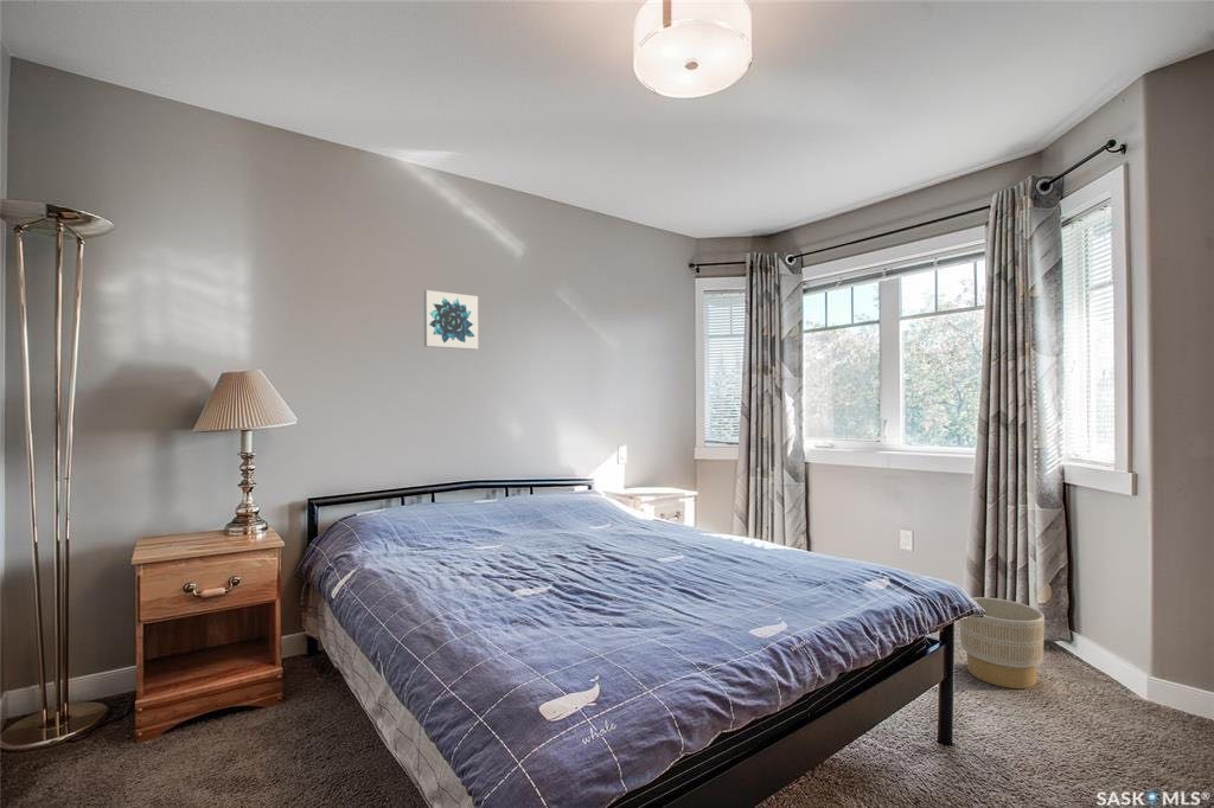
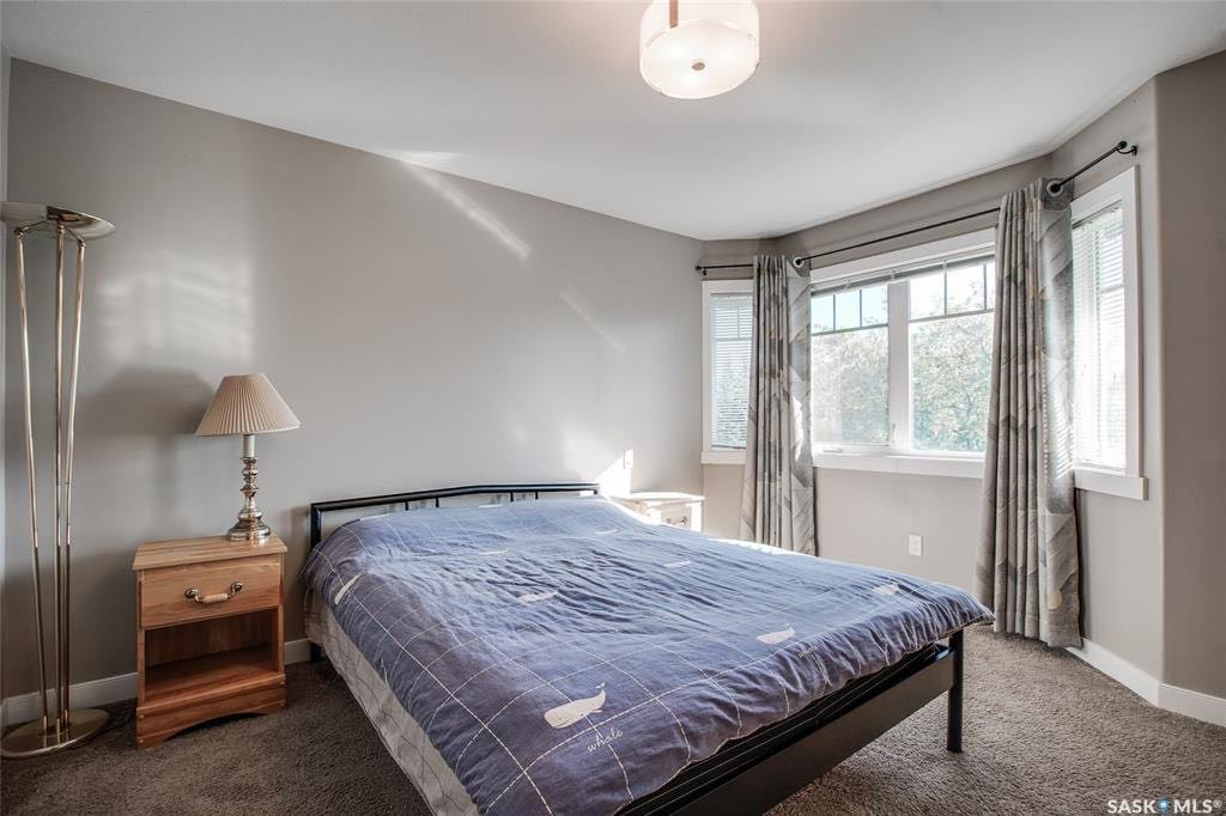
- planter (999, 642)
- wall art (451, 320)
